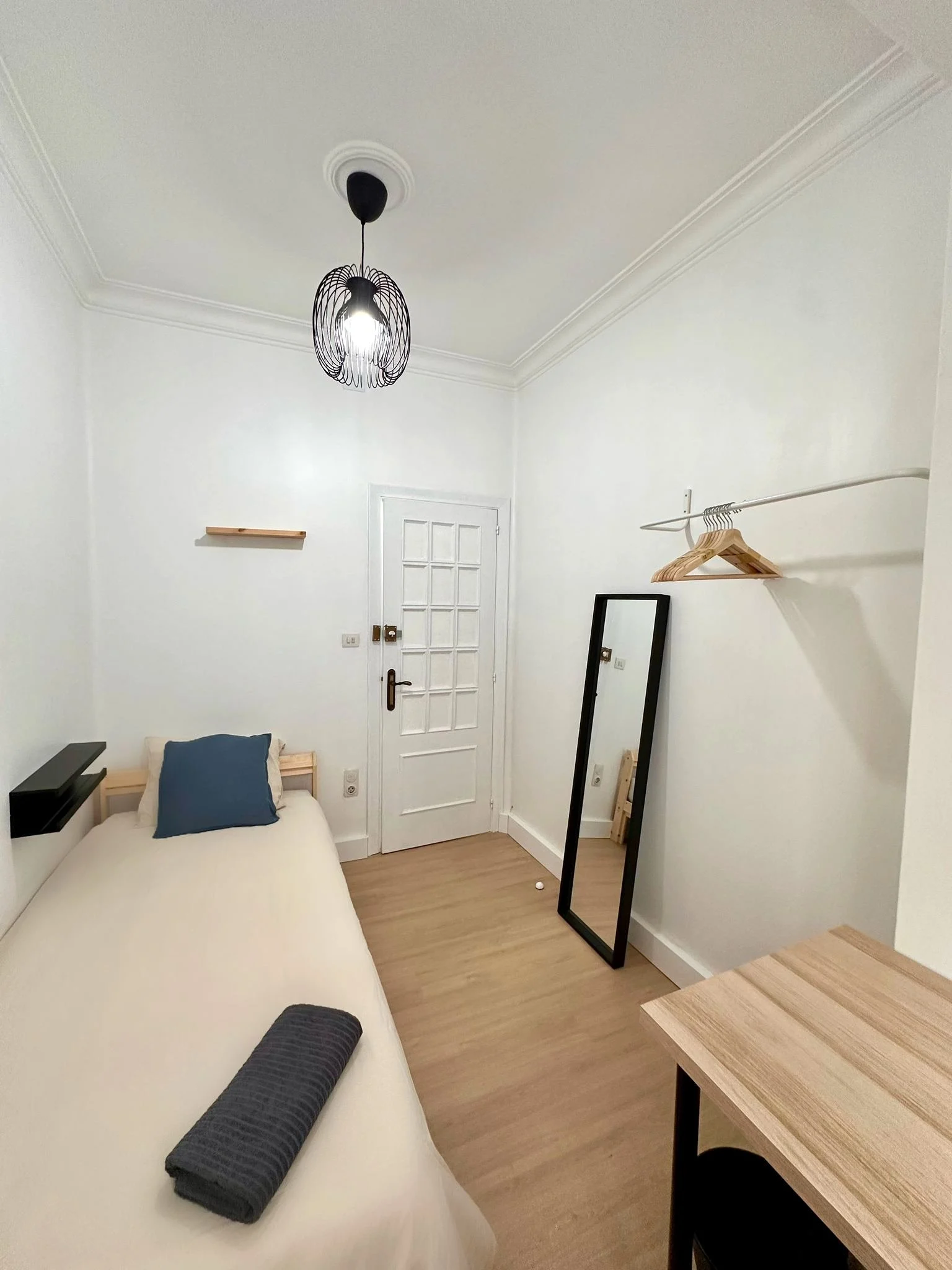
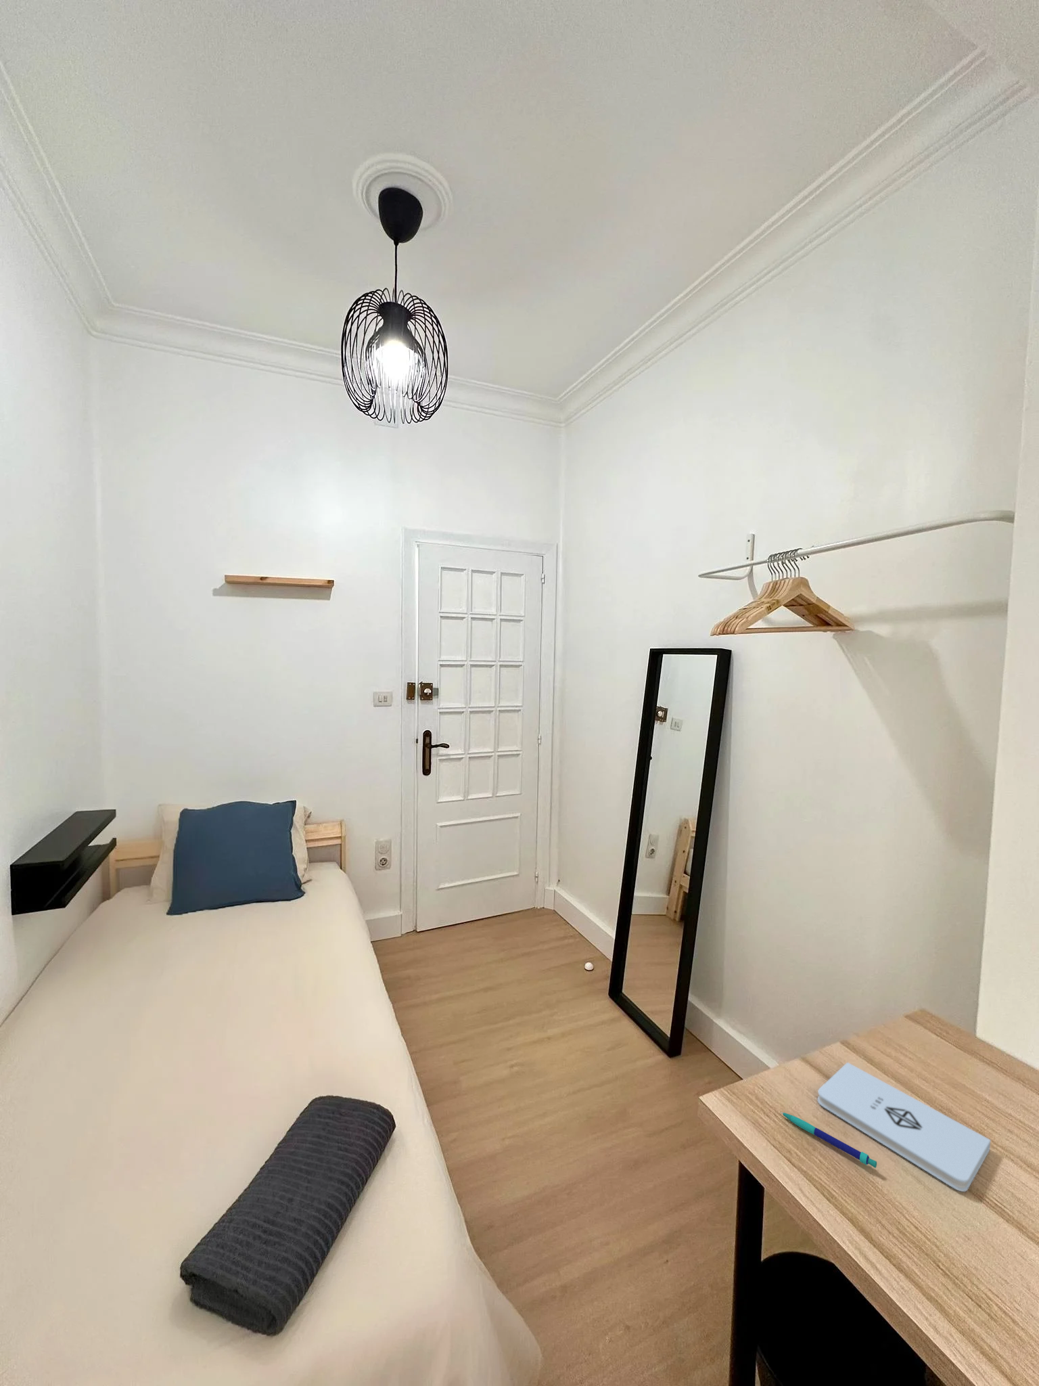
+ pen (826, 1136)
+ notepad (898, 1120)
